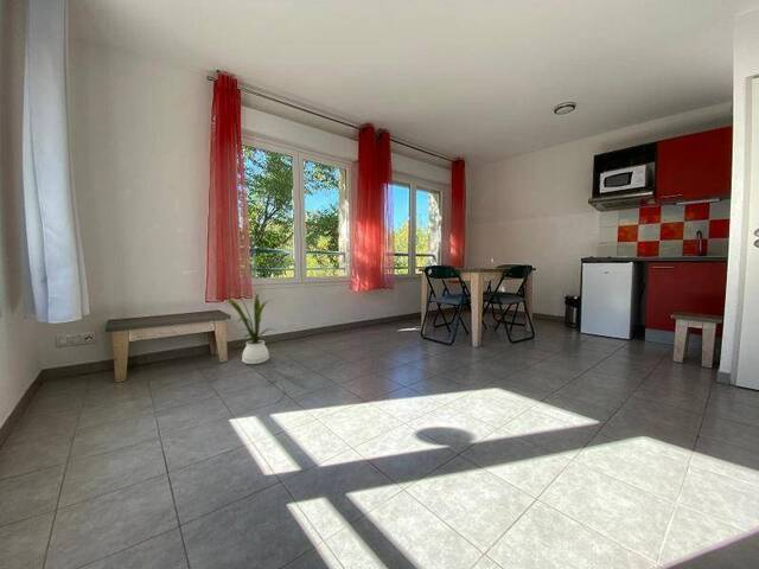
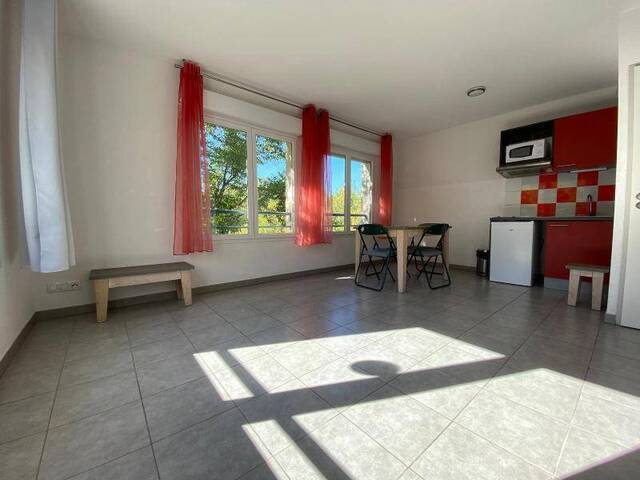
- house plant (251, 322)
